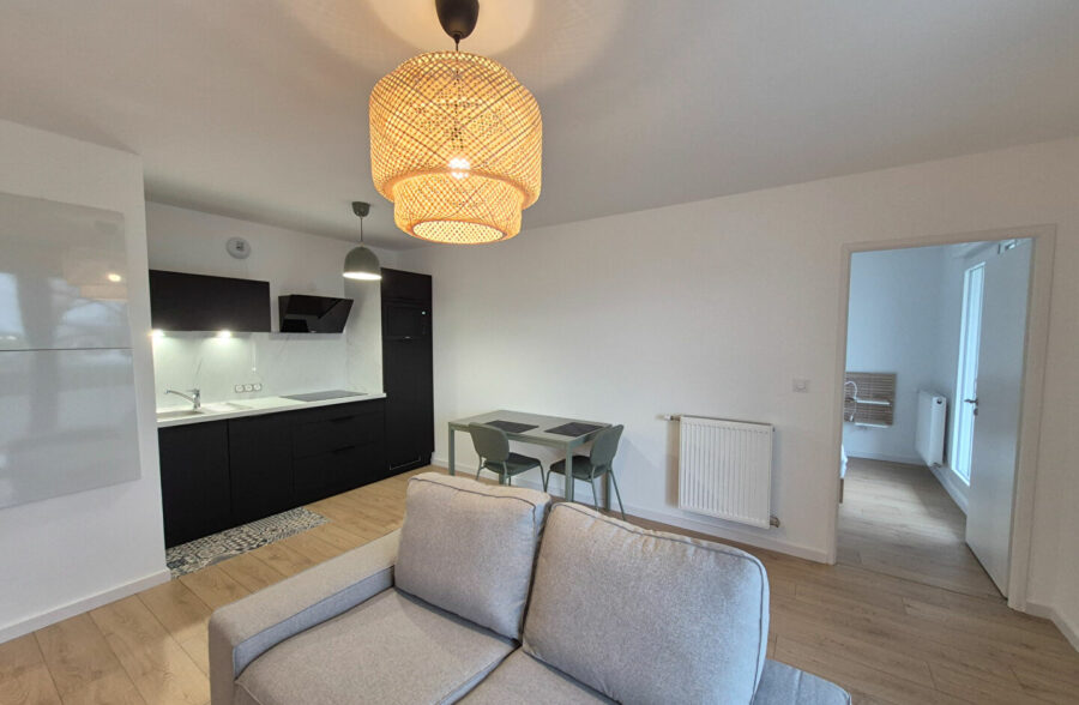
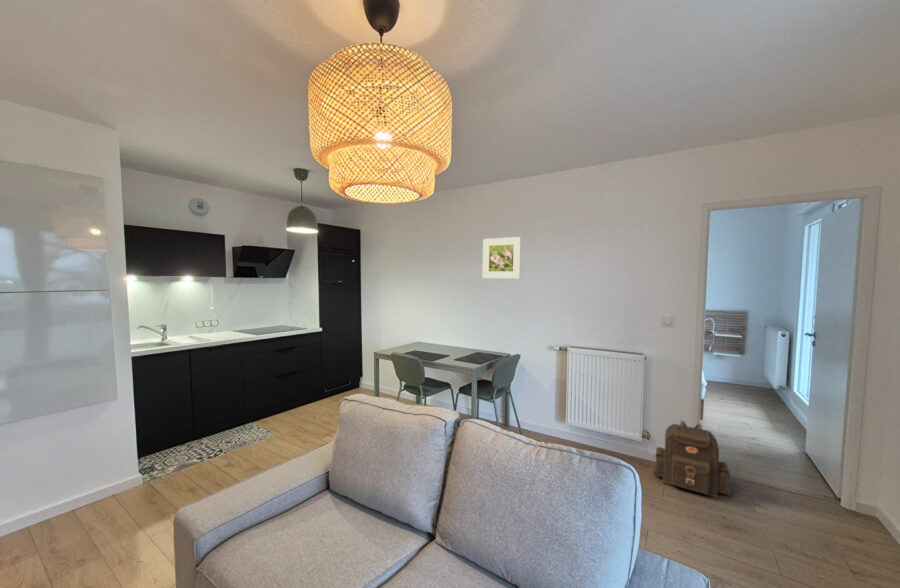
+ backpack (690, 455)
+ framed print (501, 258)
